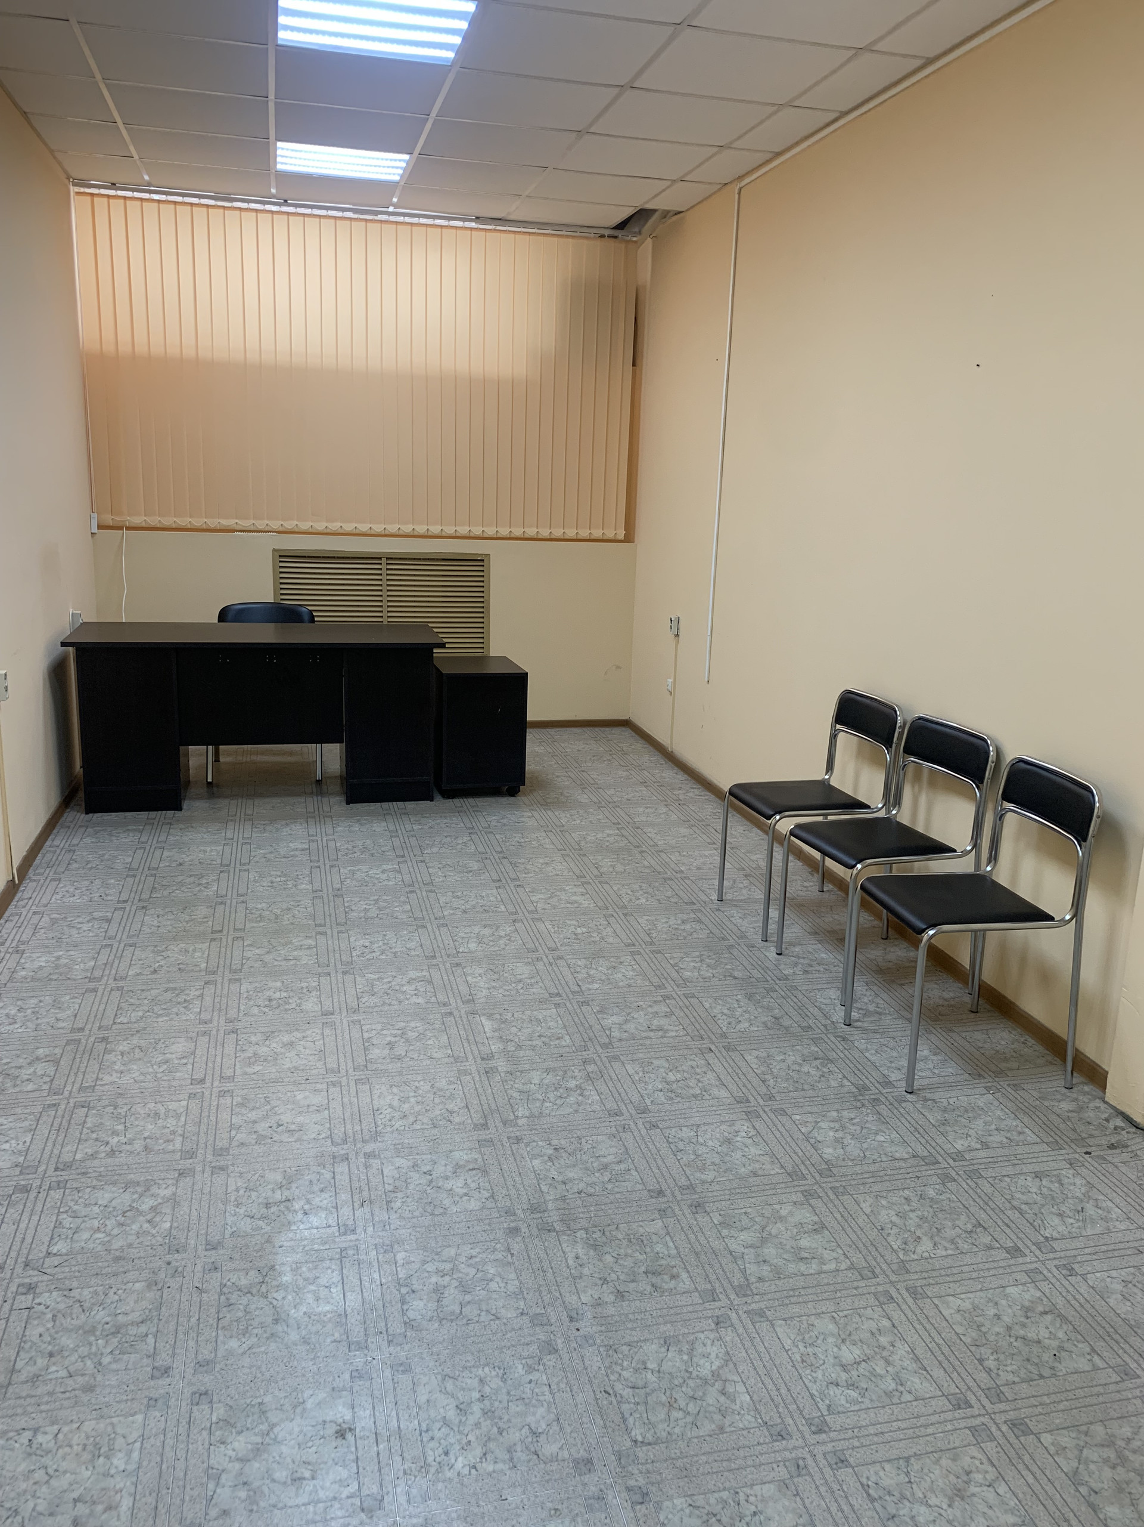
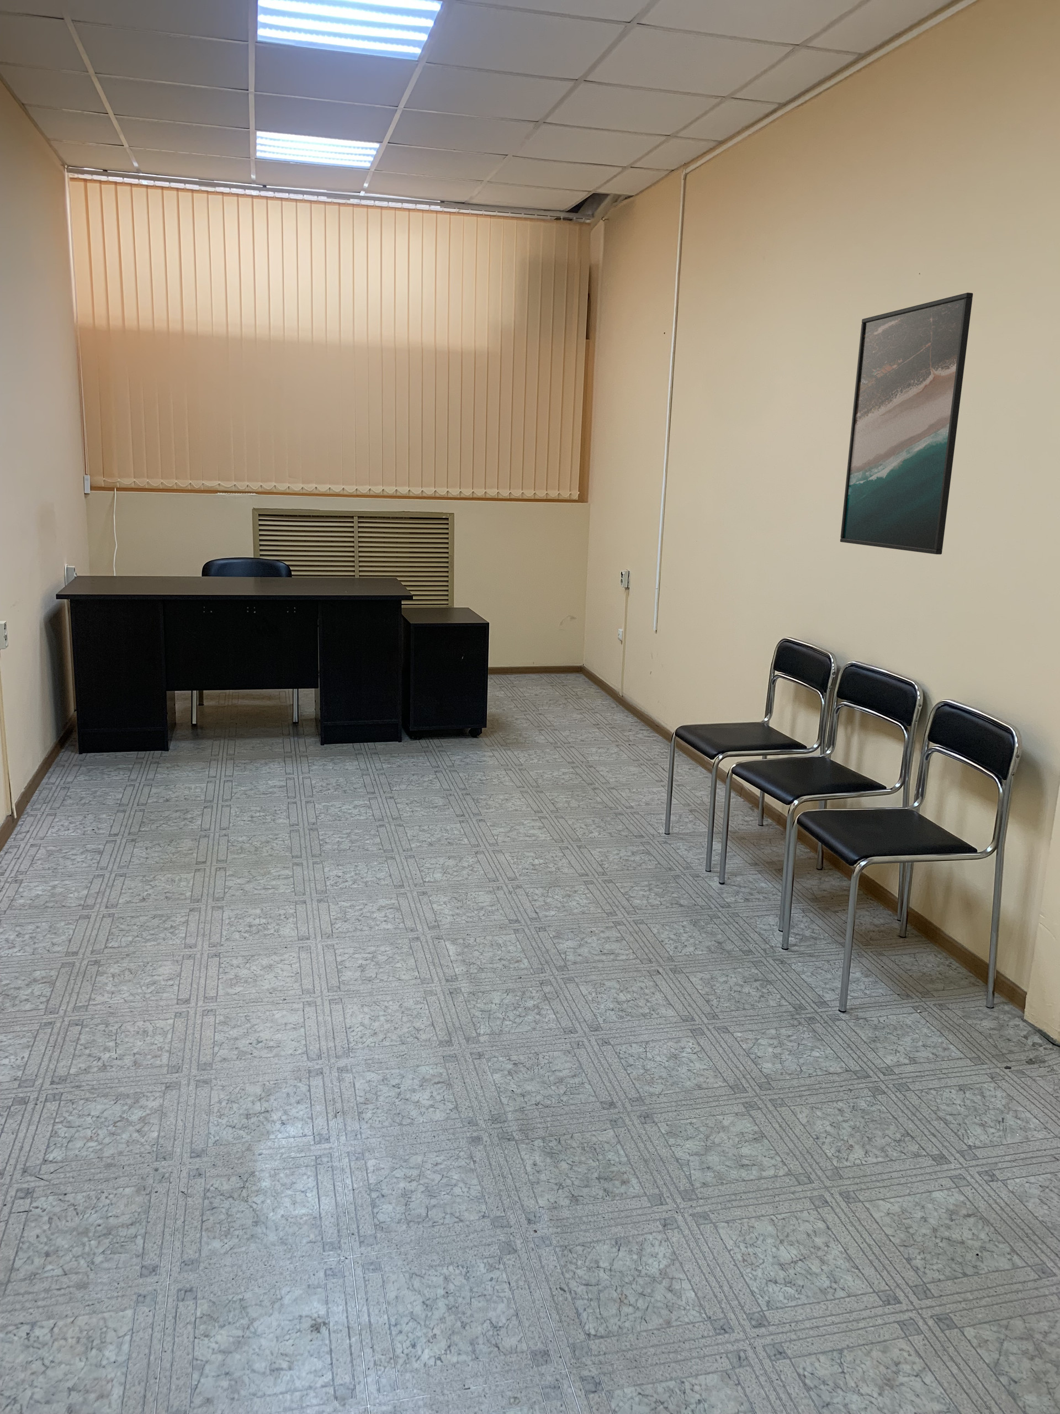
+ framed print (900, 430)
